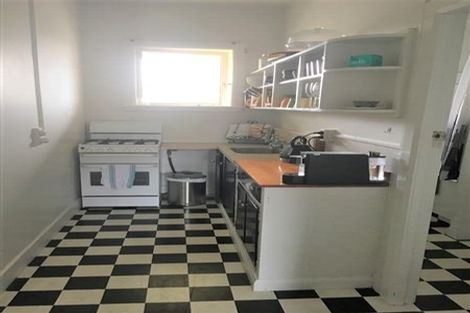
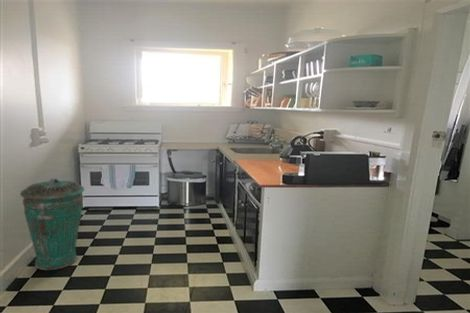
+ trash can (54, 220)
